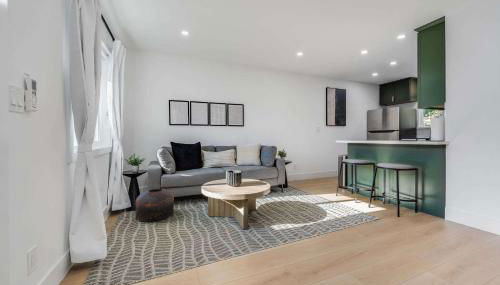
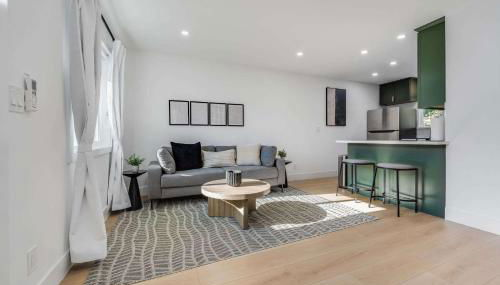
- pouf (155, 202)
